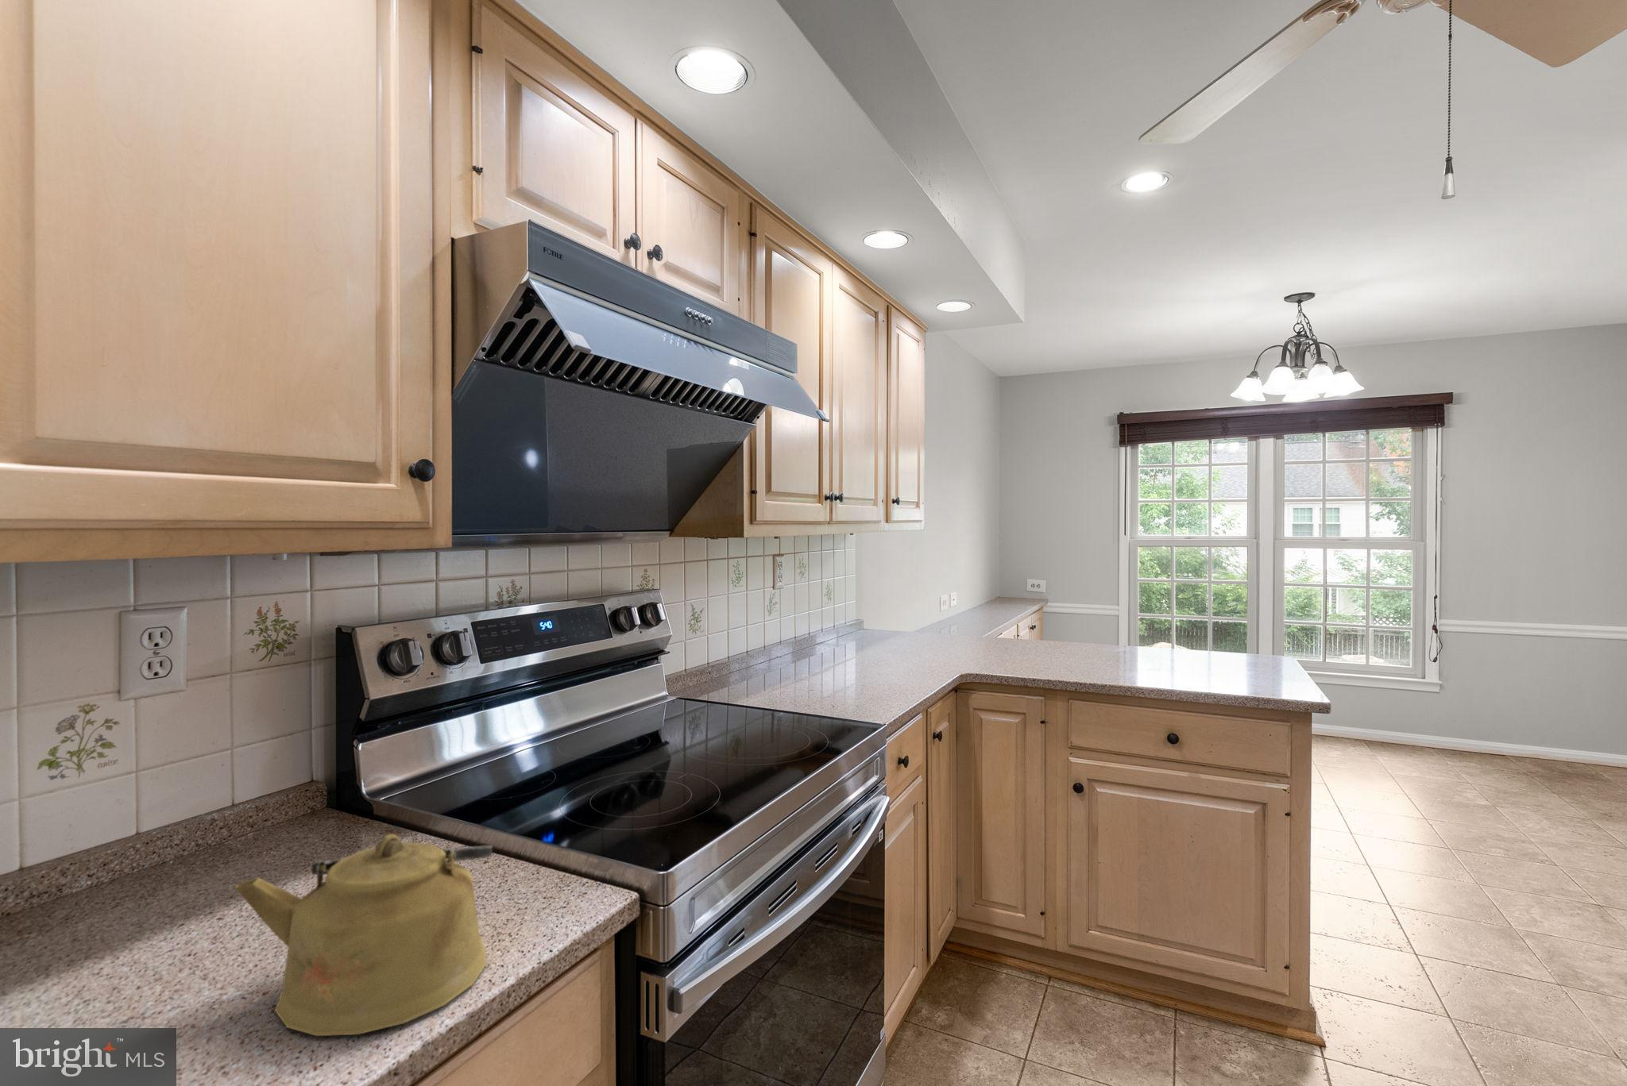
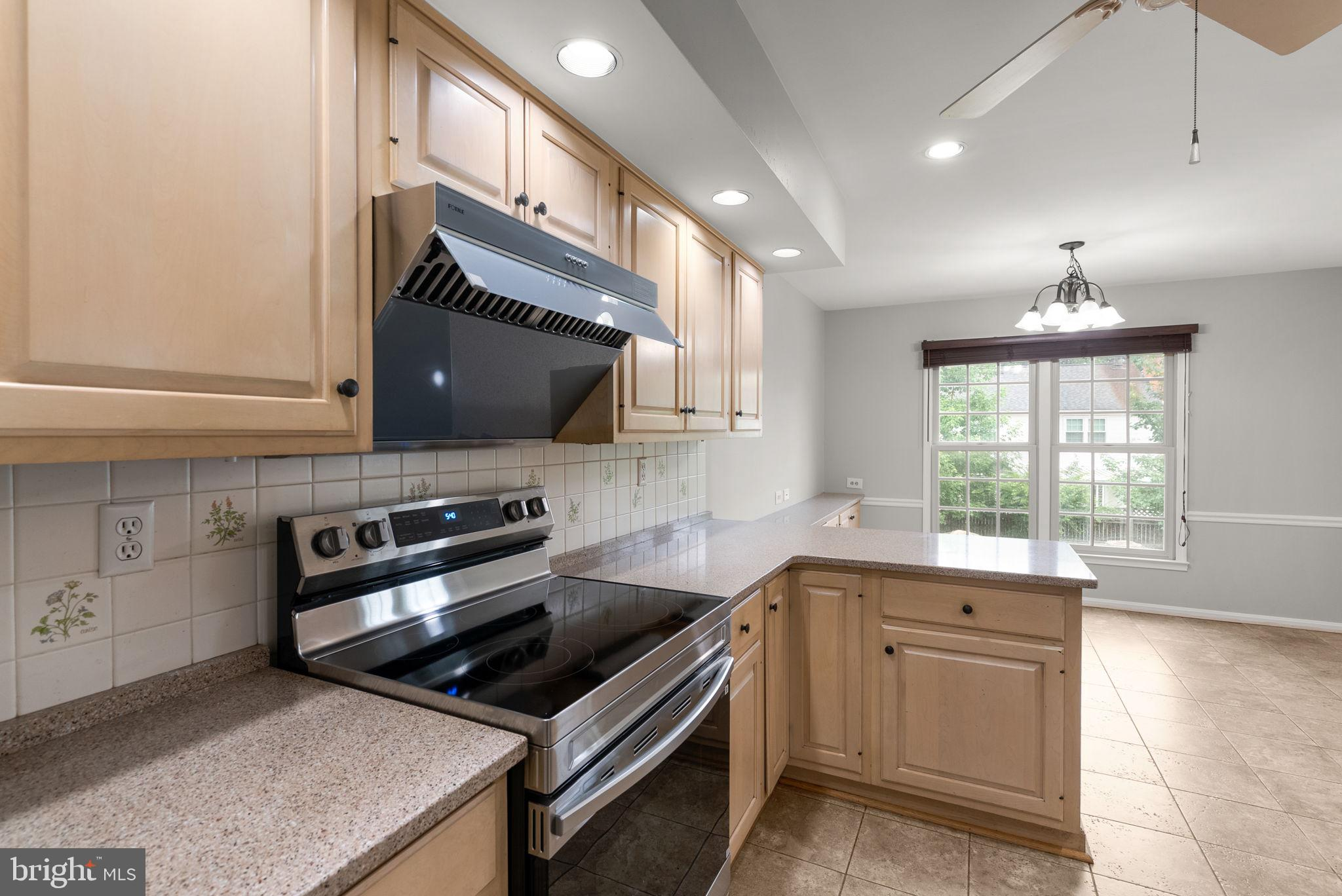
- kettle (366, 908)
